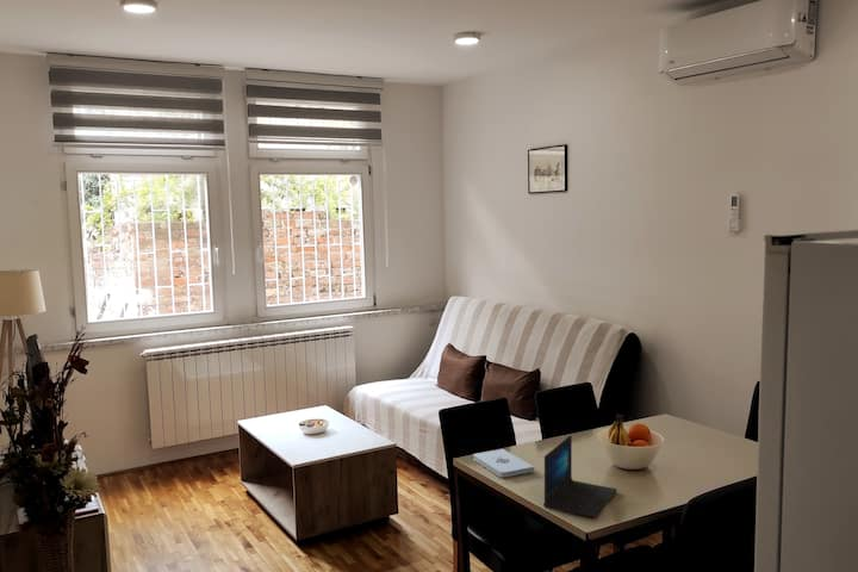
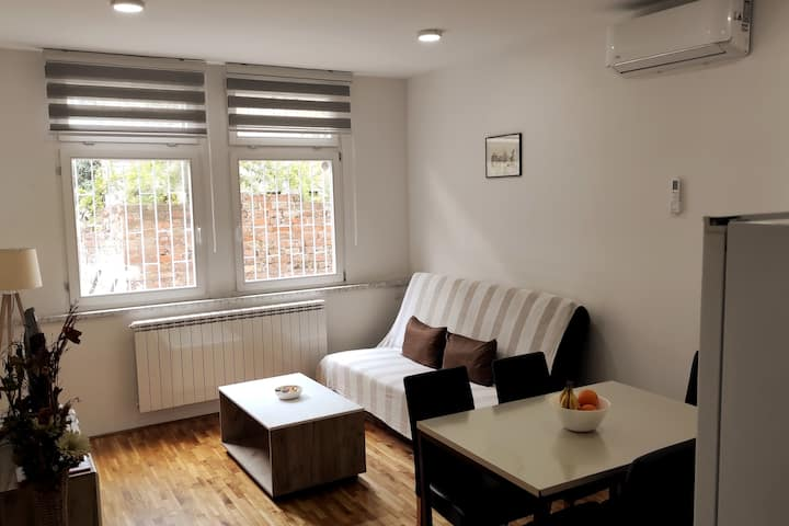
- laptop (580, 481)
- notepad (502, 462)
